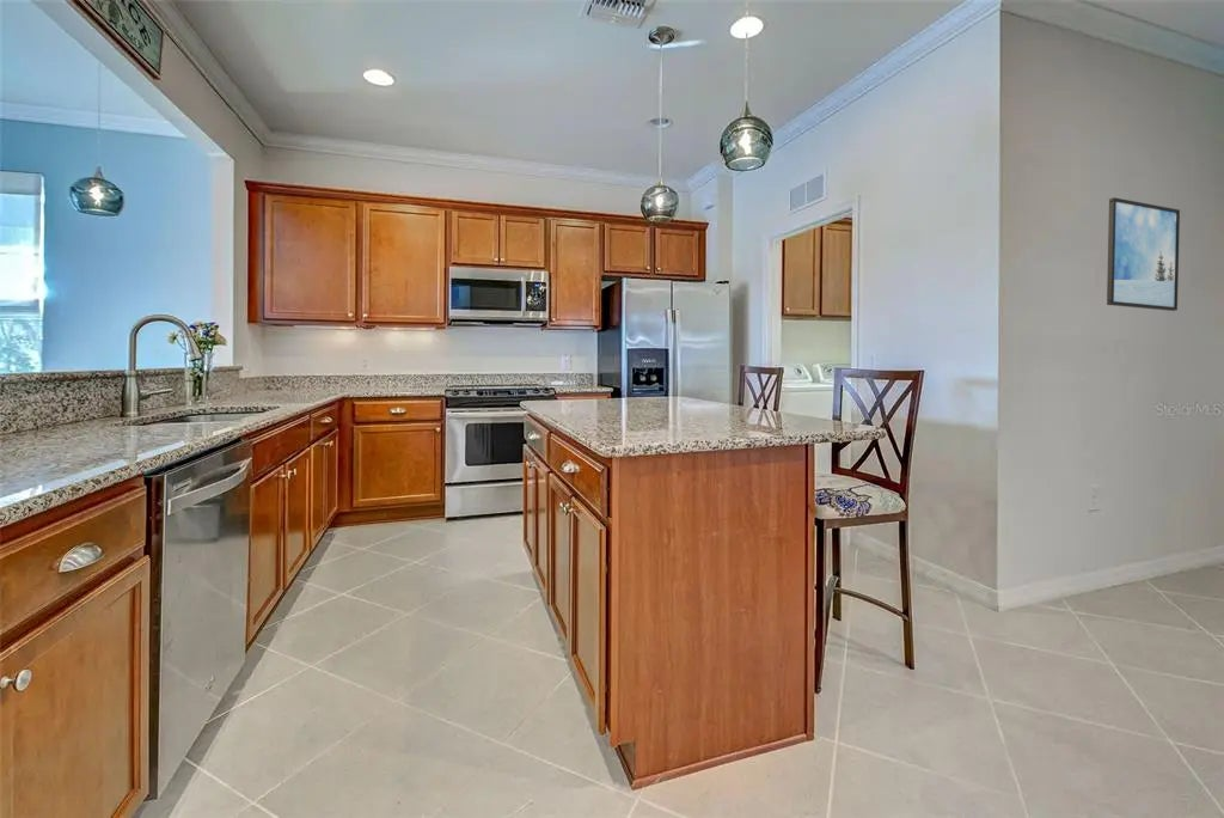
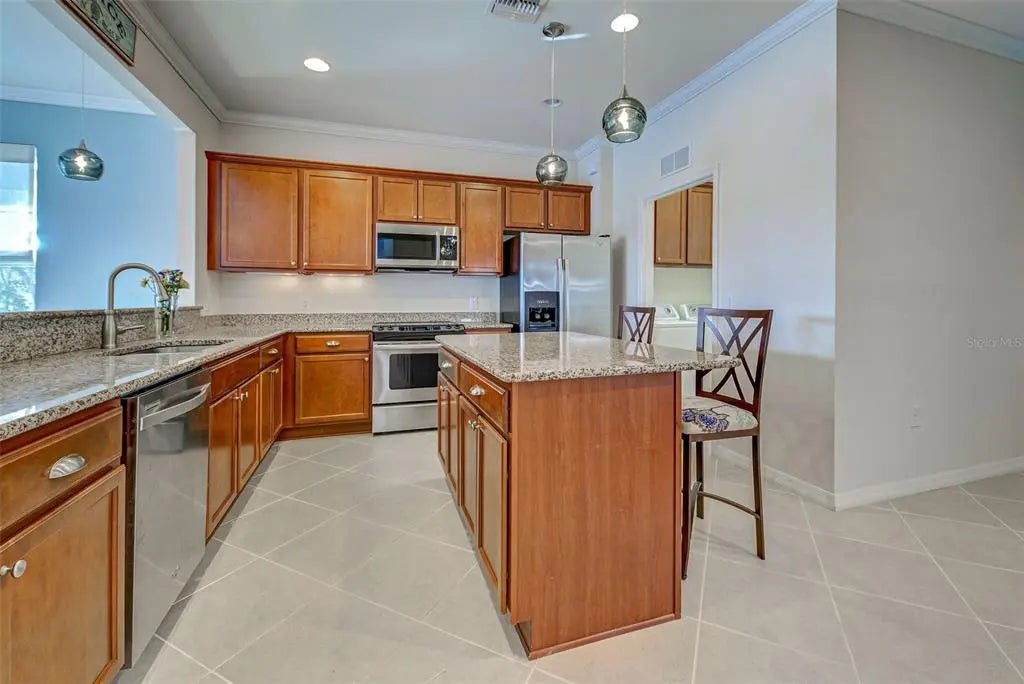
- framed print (1144, 256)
